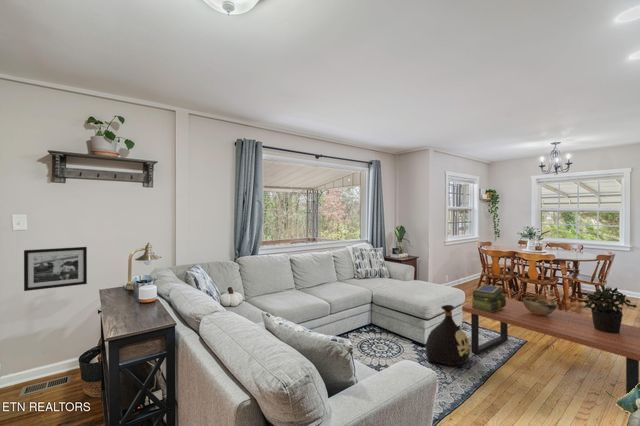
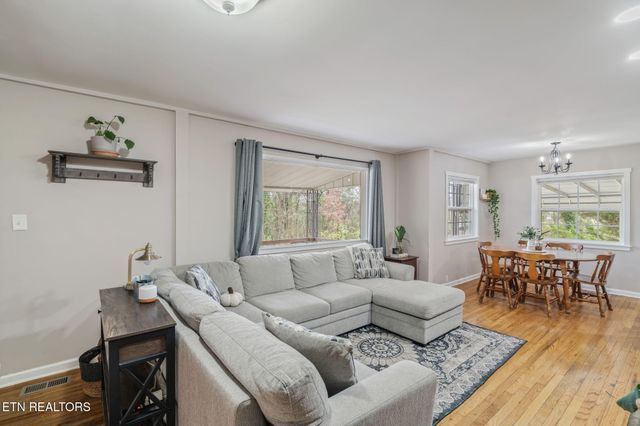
- picture frame (56, 267)
- bag (447, 332)
- decorative bowl (539, 307)
- stack of books (488, 297)
- potted plant (609, 308)
- coffee table (553, 336)
